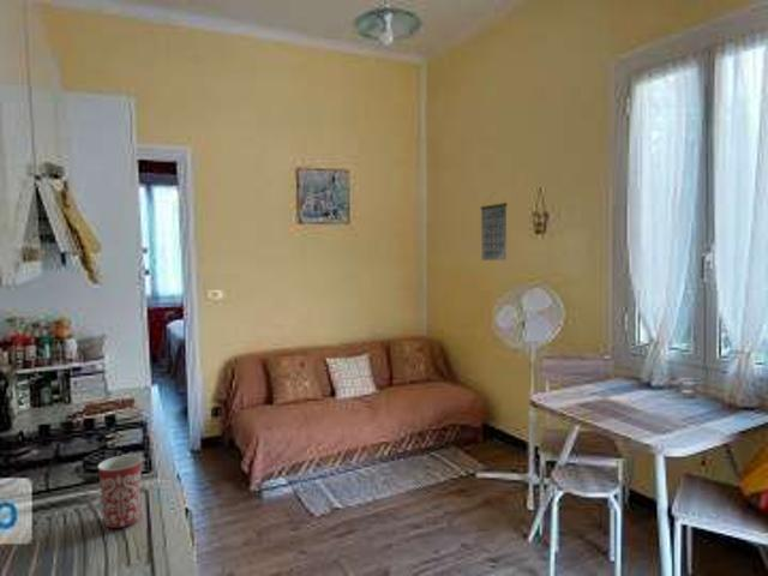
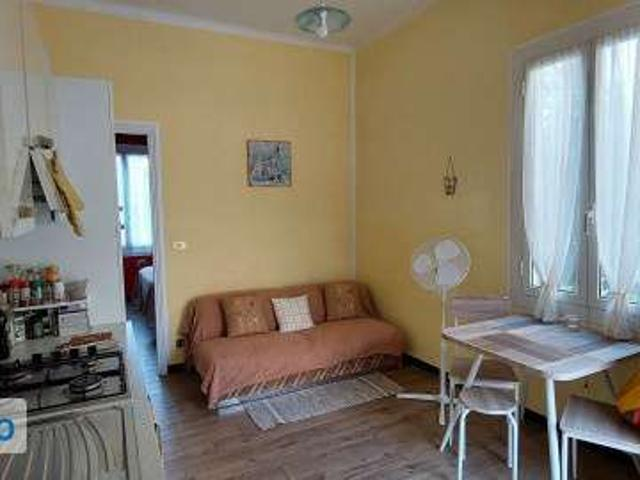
- mug (121, 487)
- calendar (493, 226)
